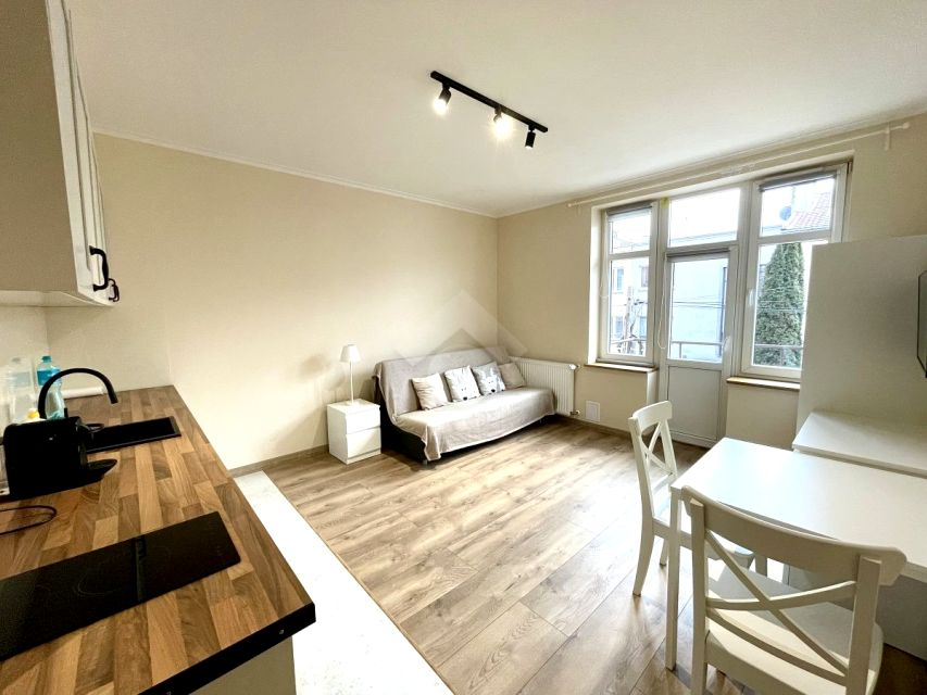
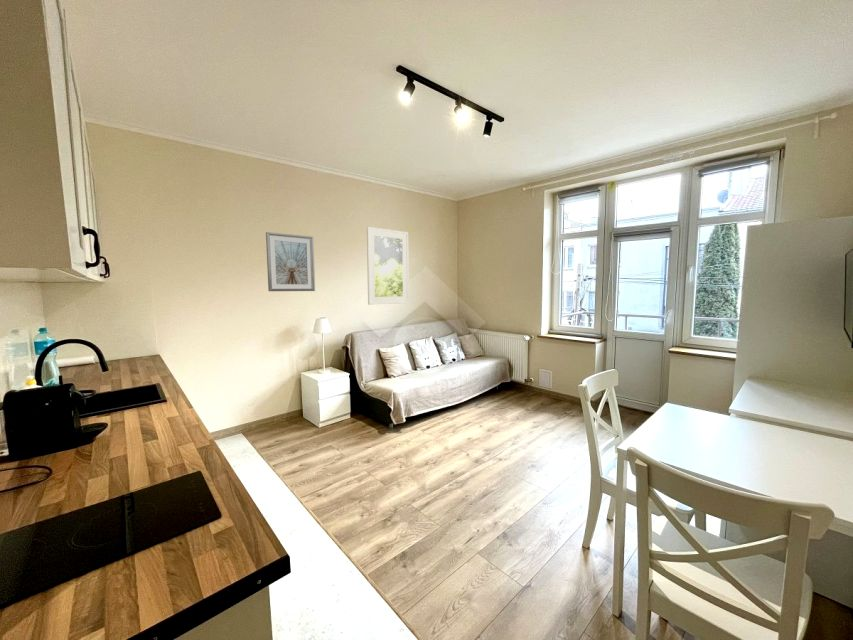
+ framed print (388, 267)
+ picture frame (291, 263)
